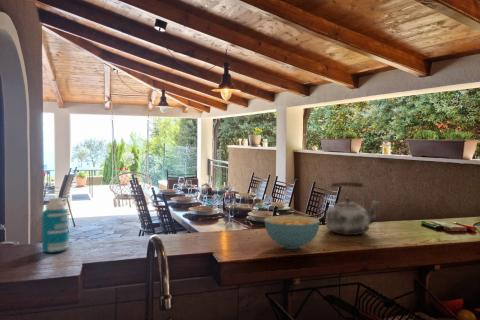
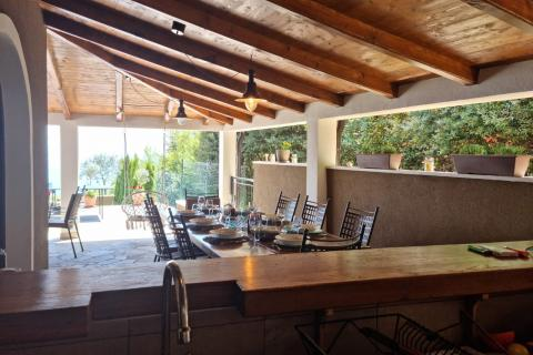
- cereal bowl (291, 233)
- kettle (352, 207)
- bottle (55, 224)
